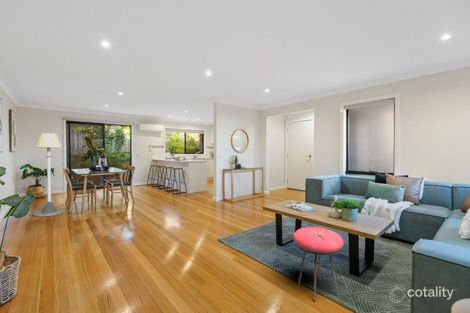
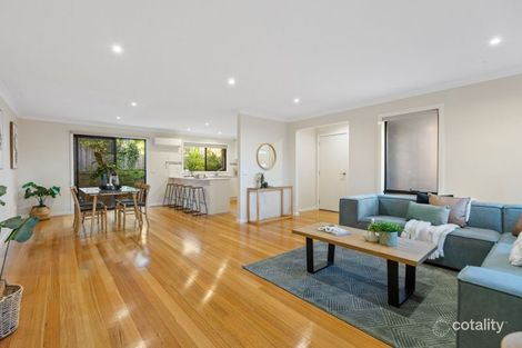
- stool (316, 261)
- floor lamp (48, 173)
